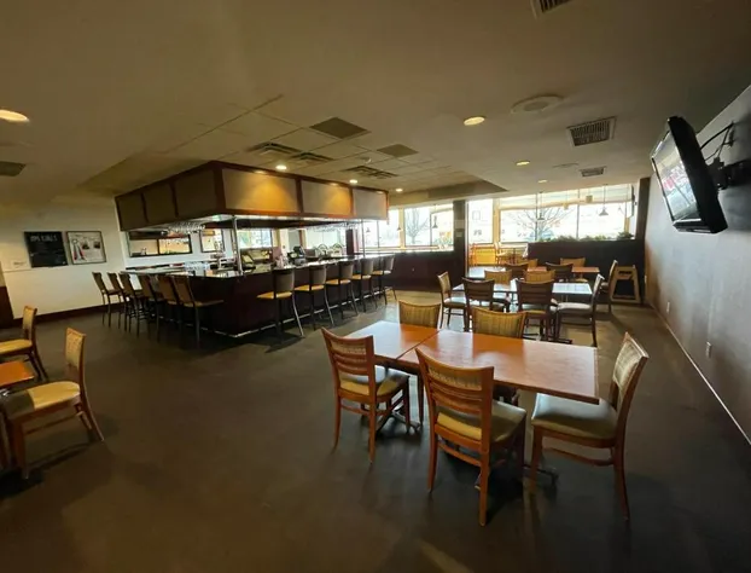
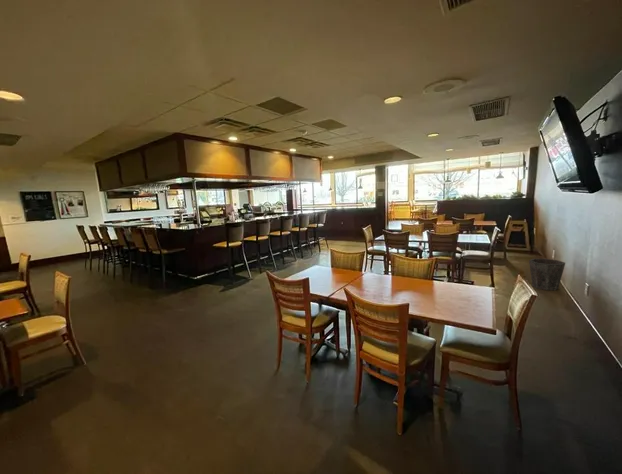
+ waste bin (545, 274)
